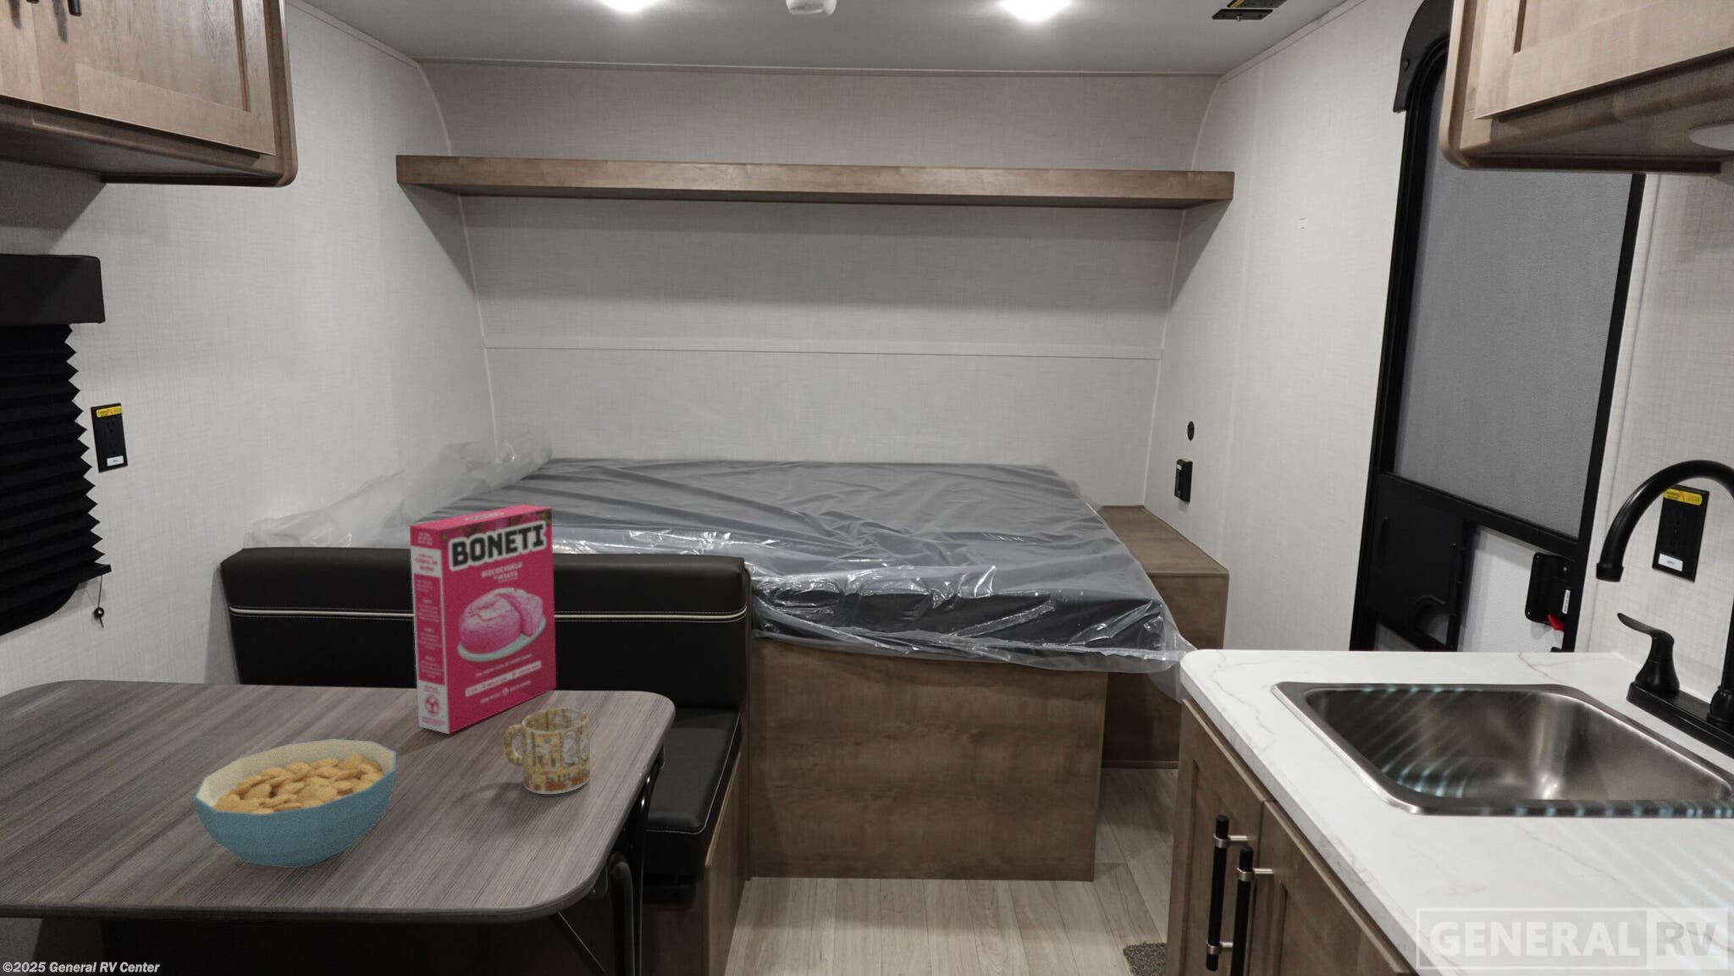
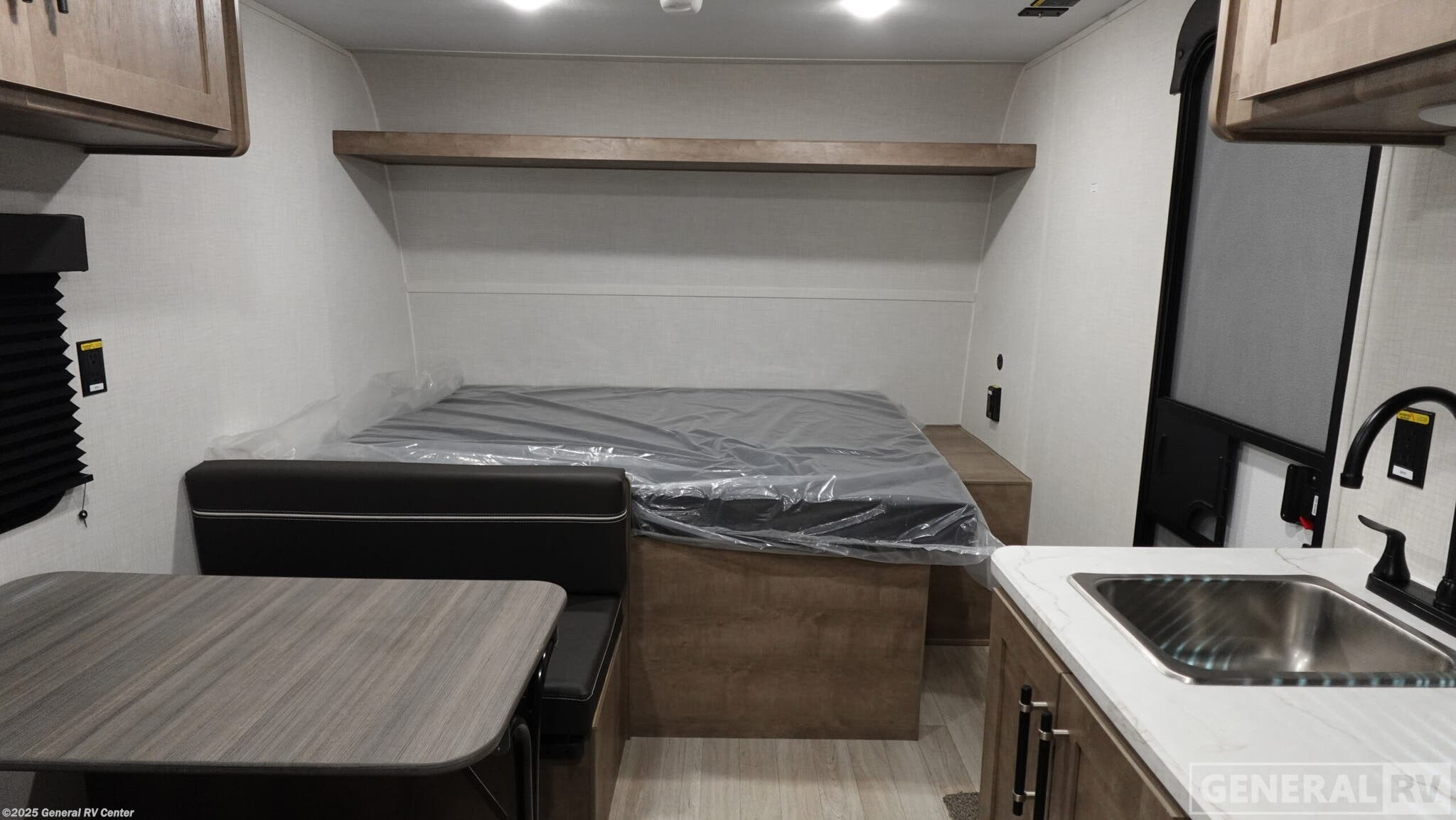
- cereal box (488, 612)
- cereal bowl (304, 813)
- mug (543, 749)
